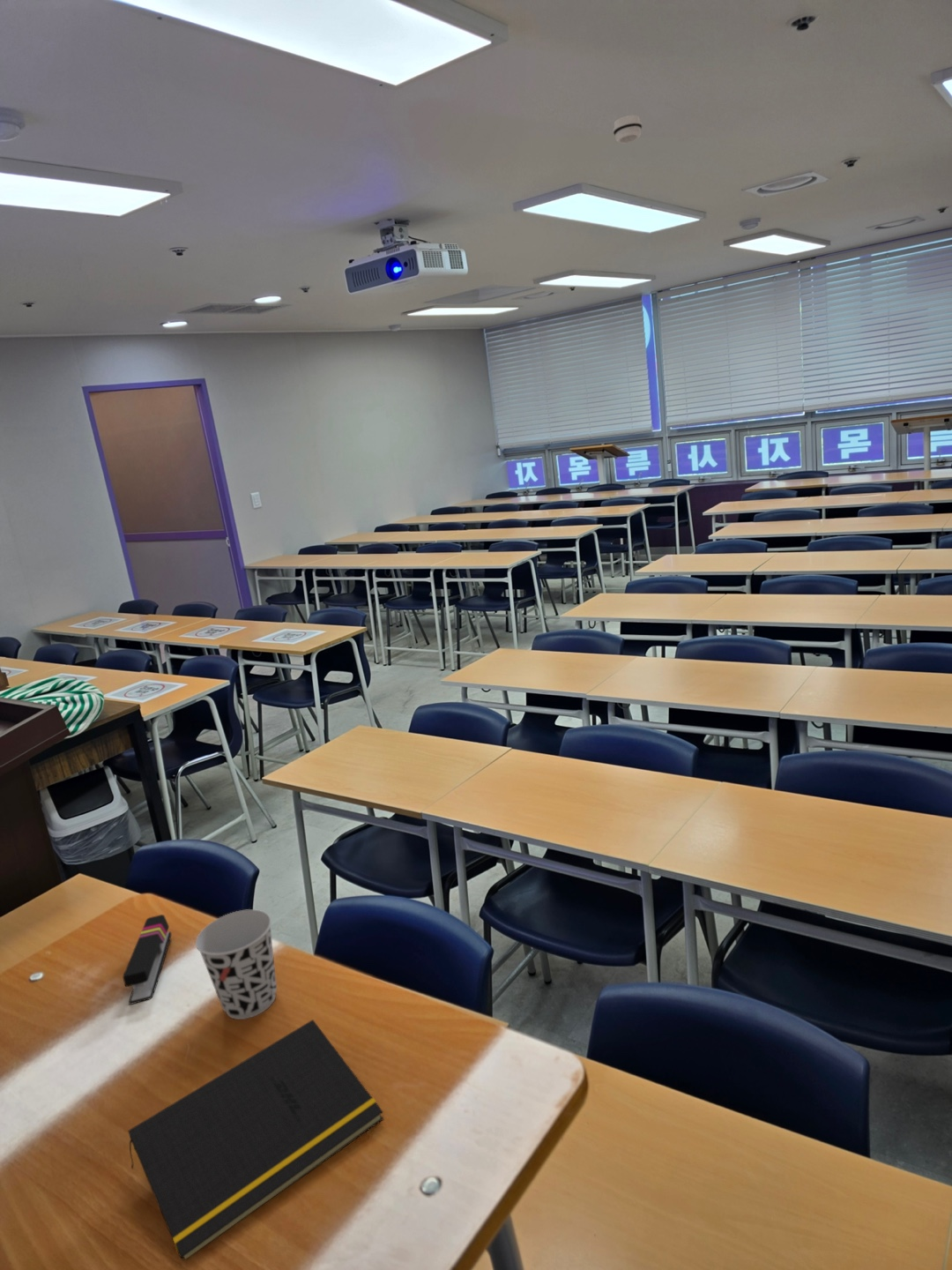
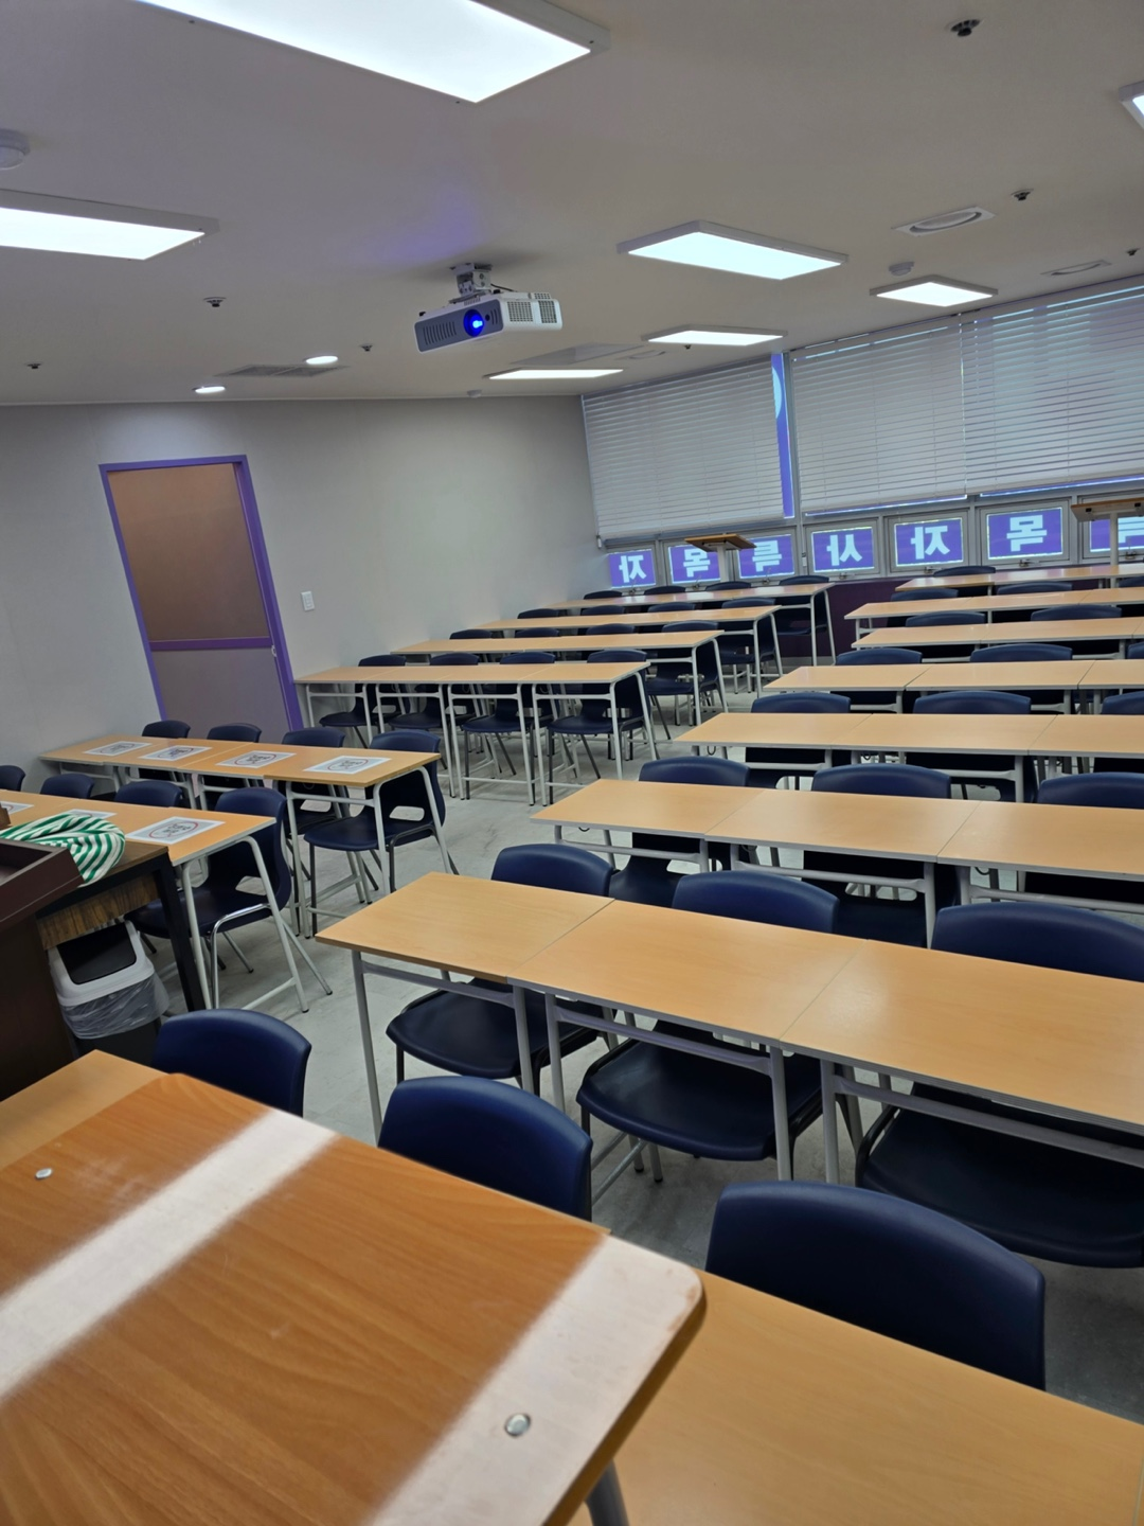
- stapler (148, 953)
- smoke detector (628, 130)
- cup (242, 967)
- notepad (257, 1124)
